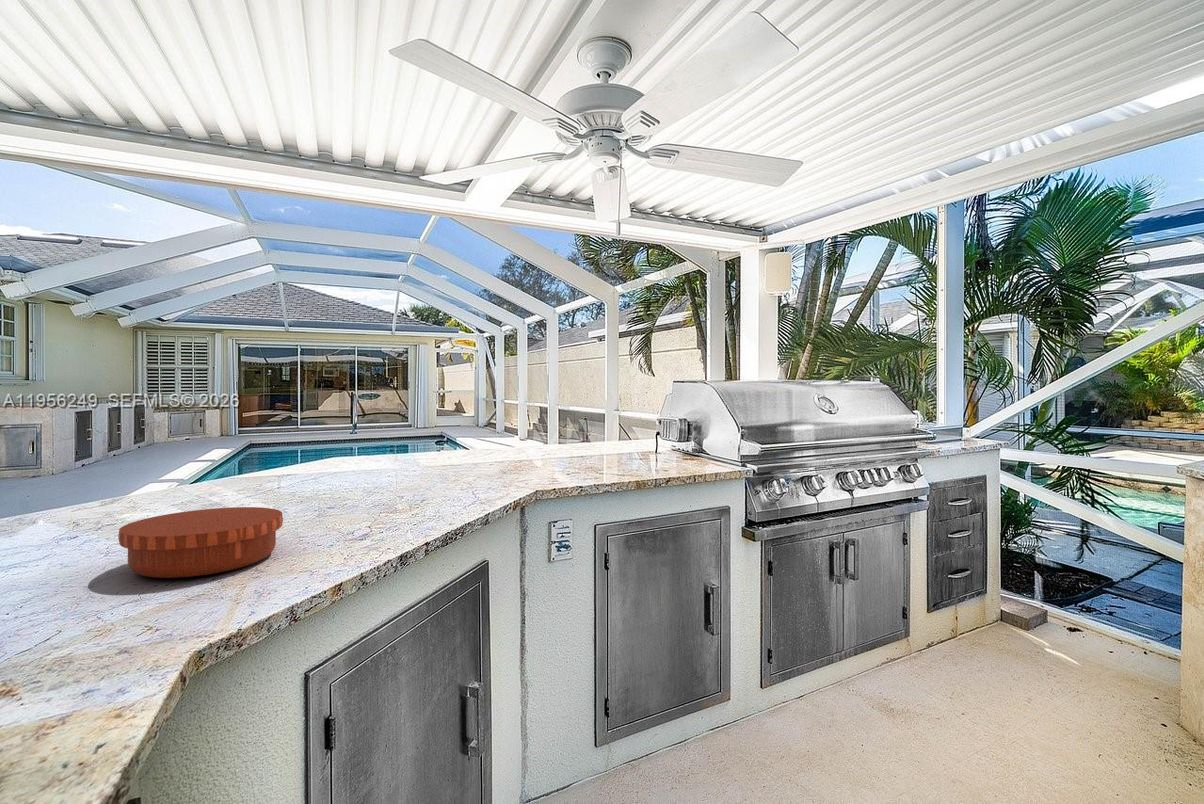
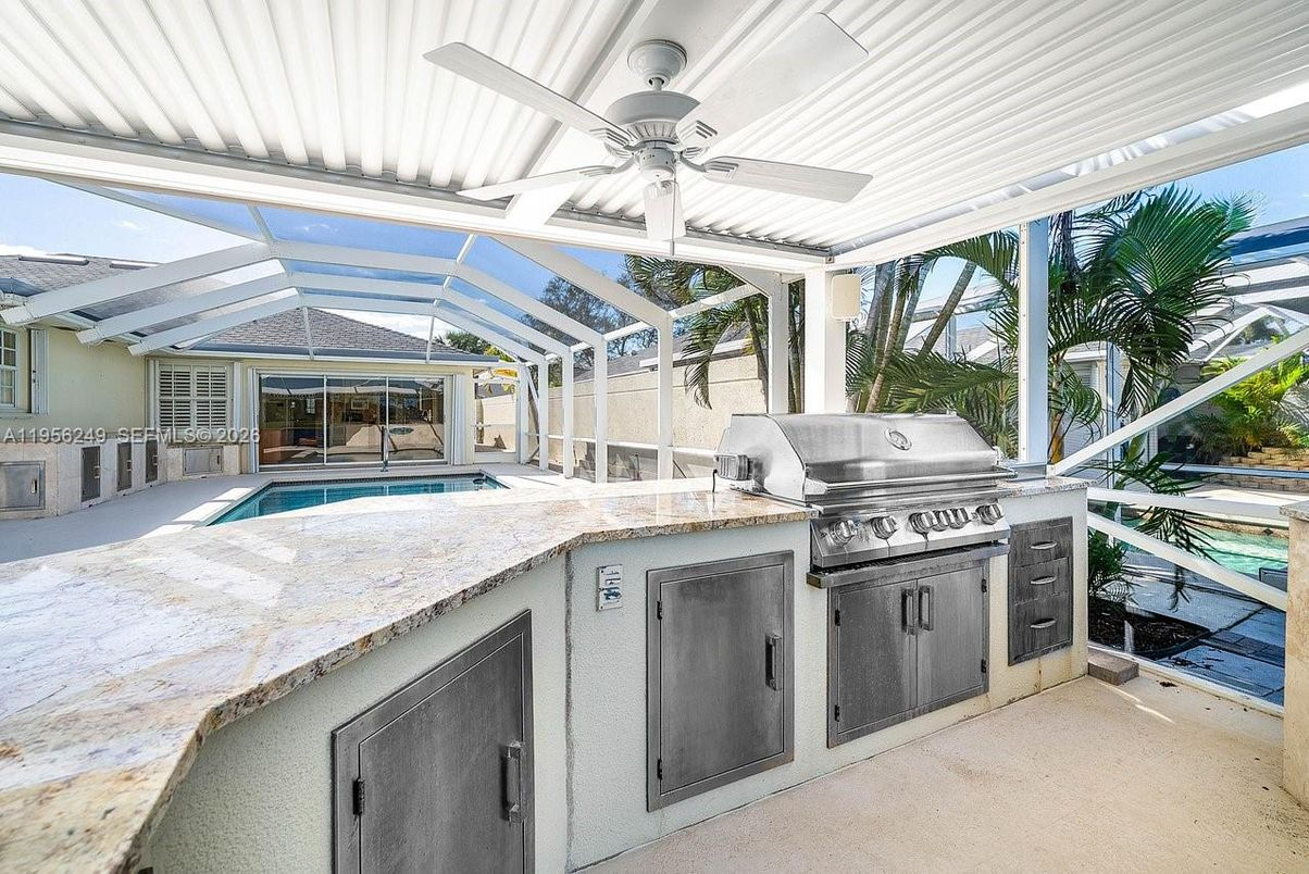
- bowl (206, 541)
